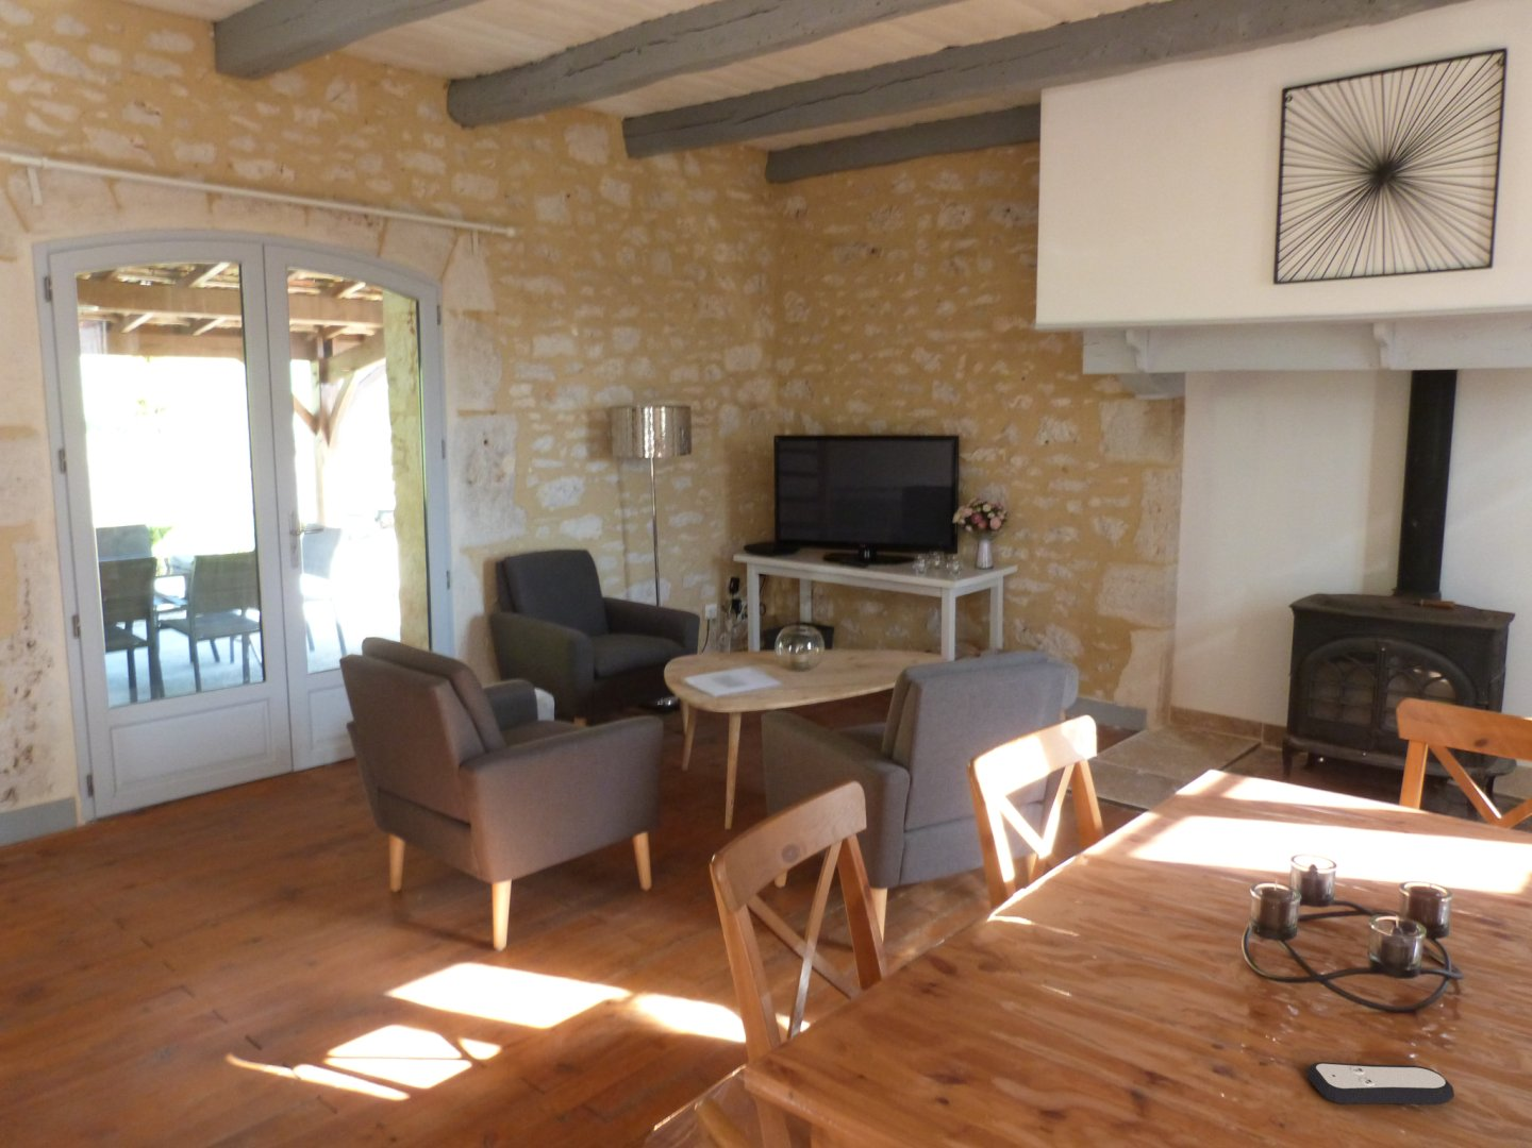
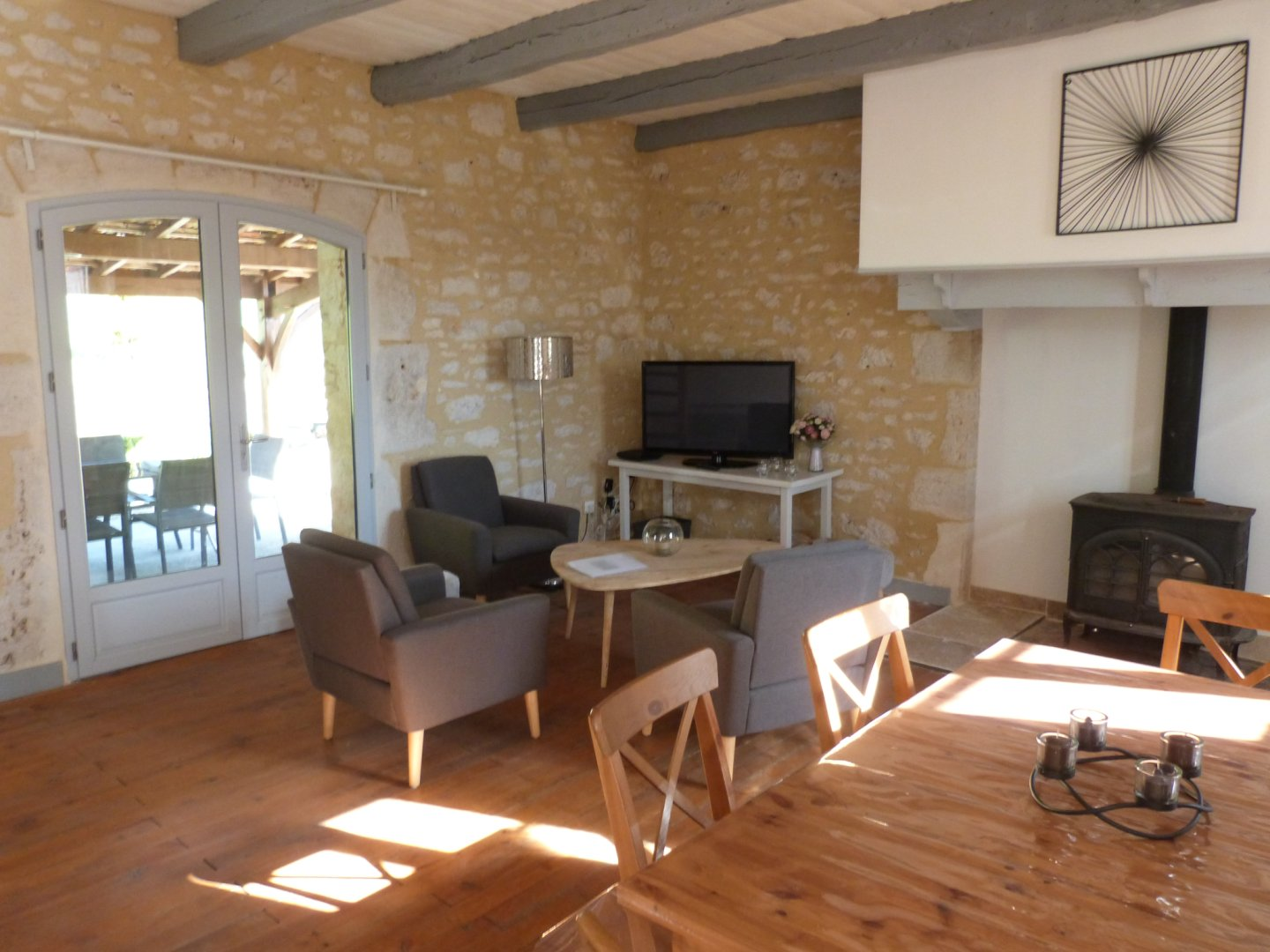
- remote control (1381, 1082)
